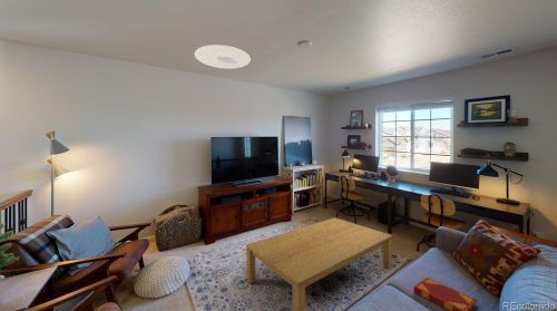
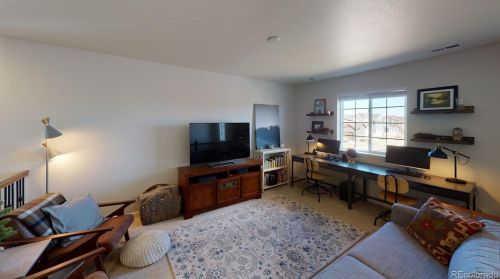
- ceiling light (223, 55)
- coffee table (322, 256)
- hardback book (443, 295)
